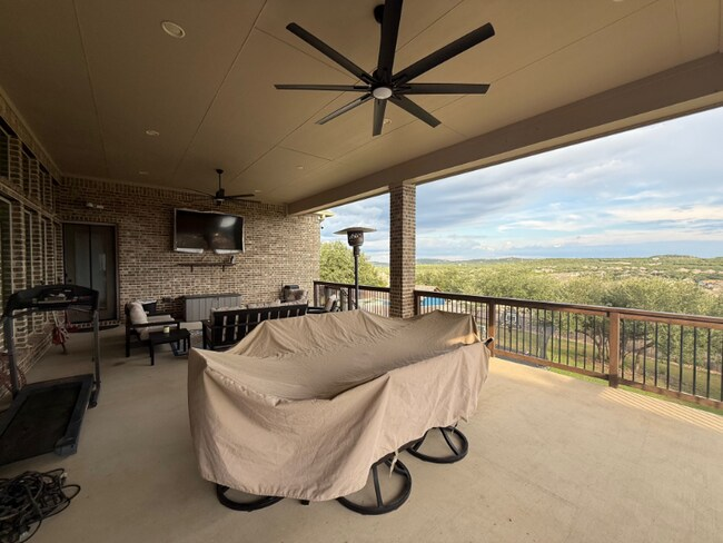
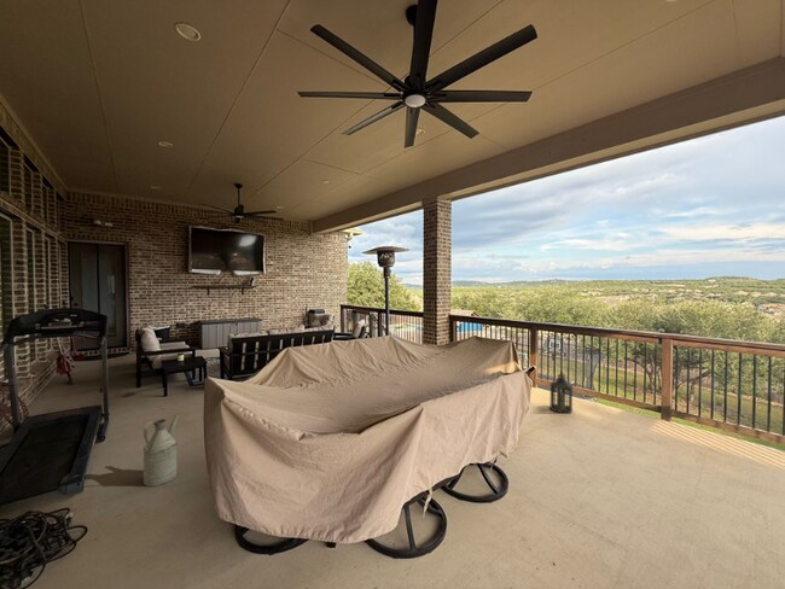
+ watering can (162, 447)
+ lantern (562, 390)
